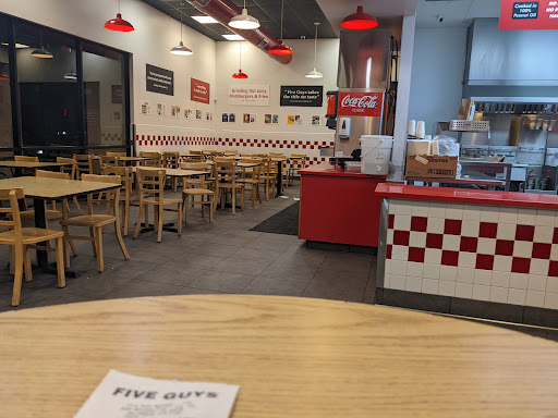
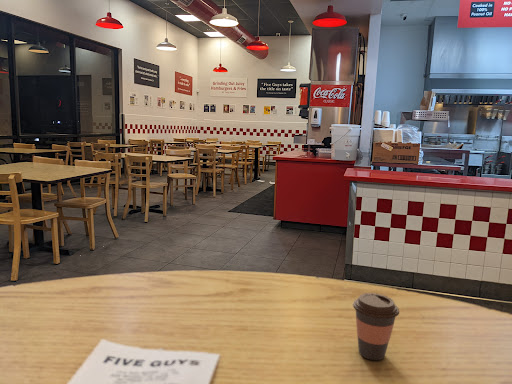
+ coffee cup (374, 326)
